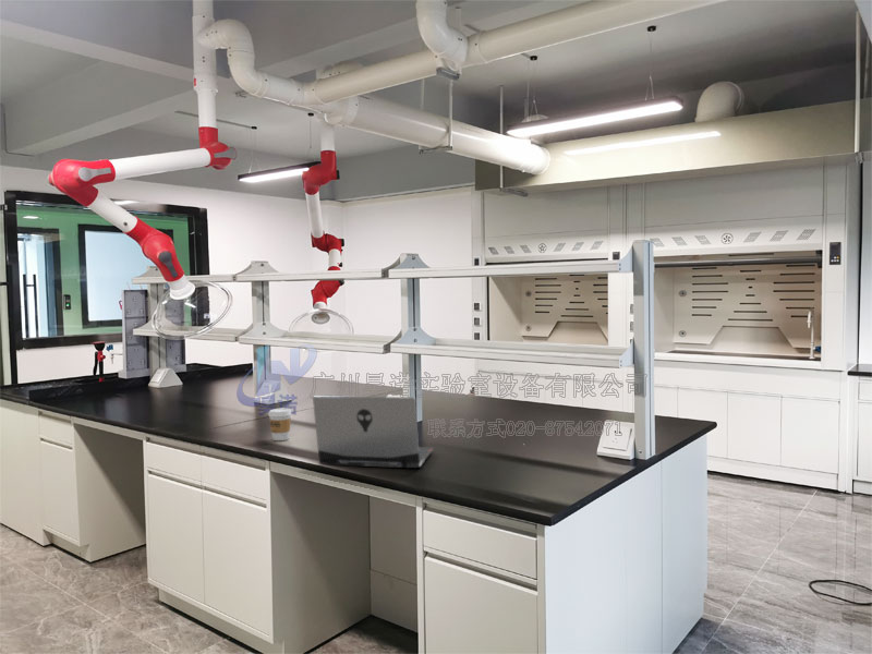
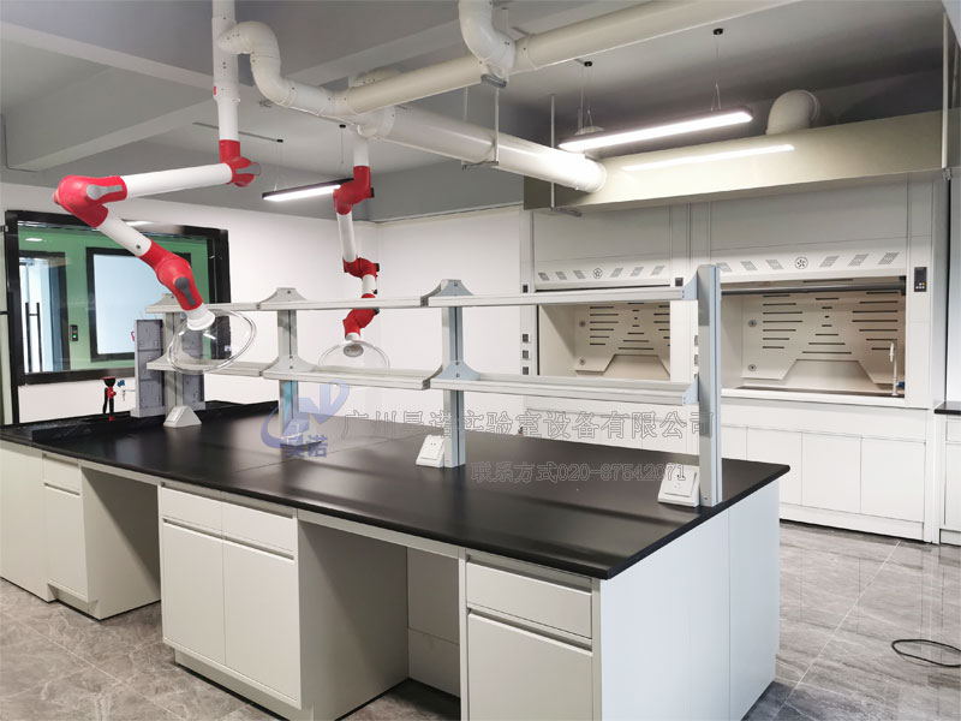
- coffee cup (280, 423)
- laptop computer (375, 425)
